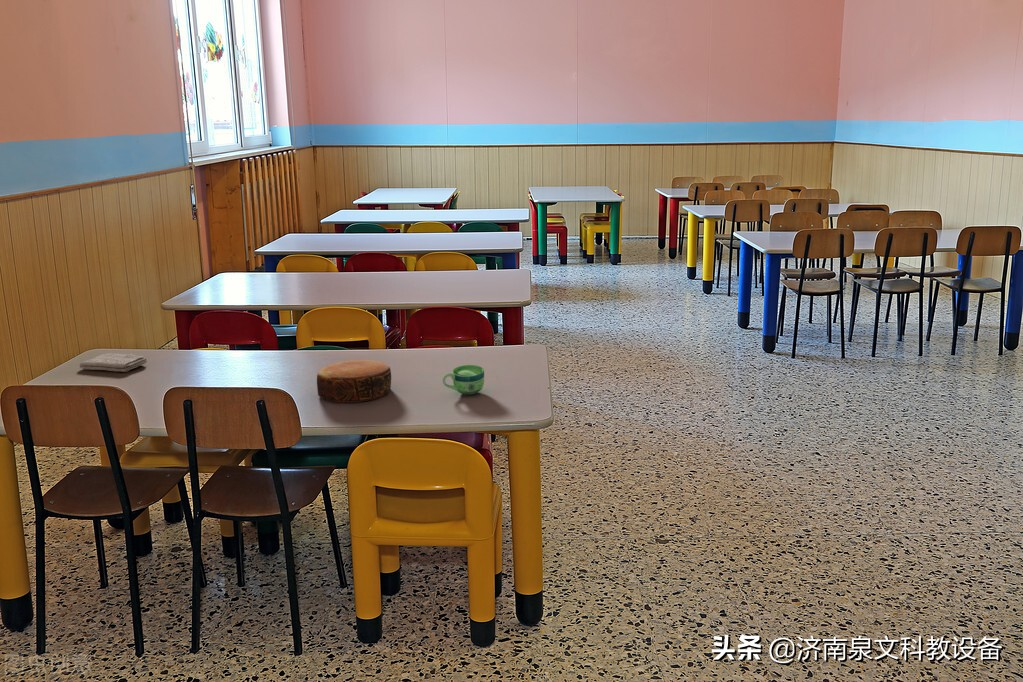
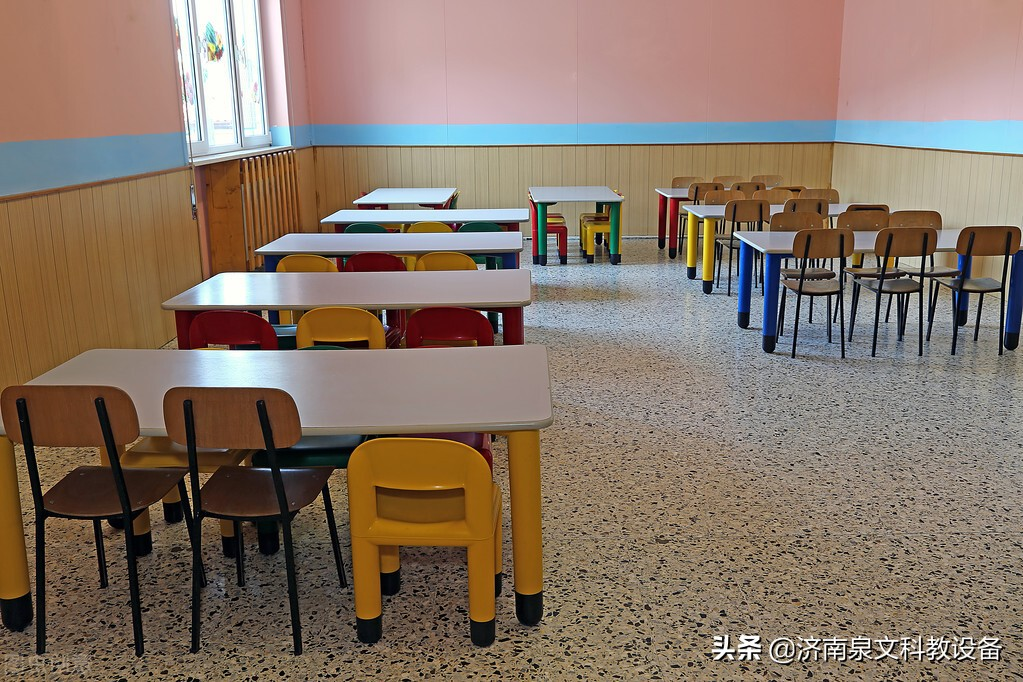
- washcloth (113, 362)
- bowl (354, 378)
- cup (464, 381)
